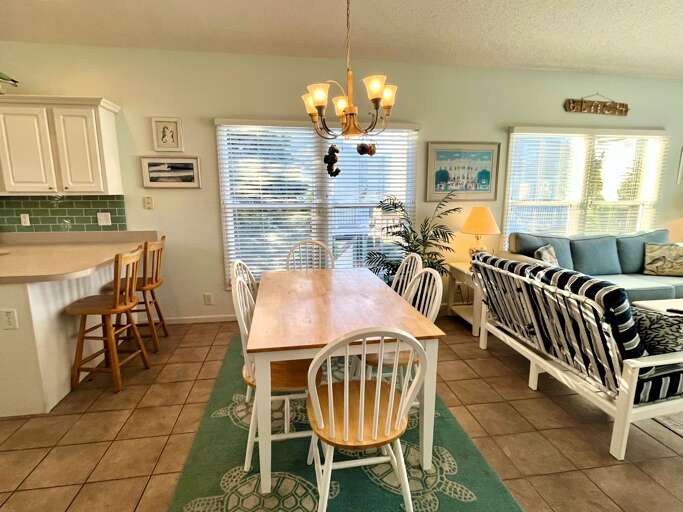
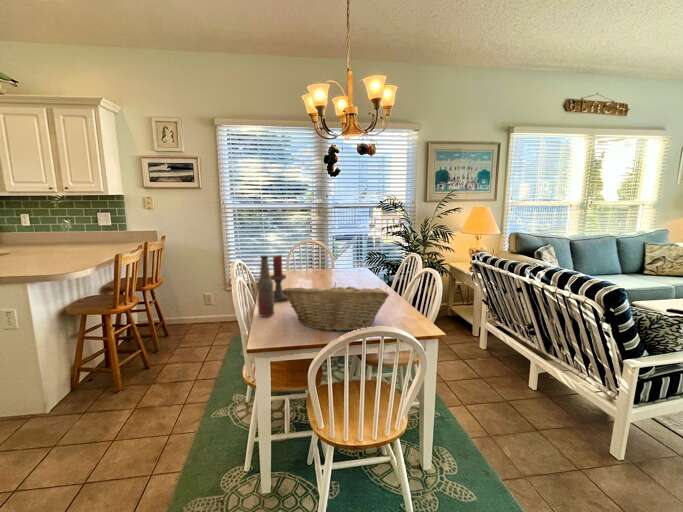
+ fruit basket (335, 301)
+ bottle (265, 286)
+ candle holder (277, 275)
